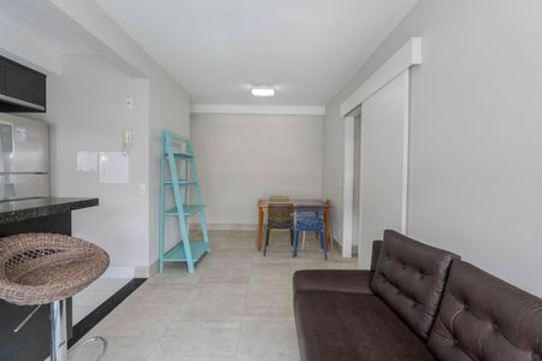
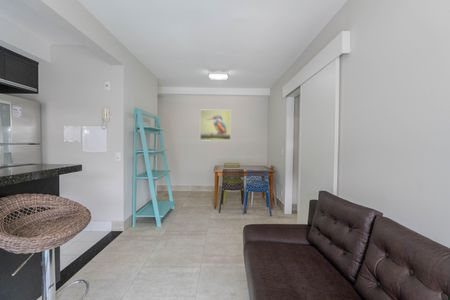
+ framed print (215, 125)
